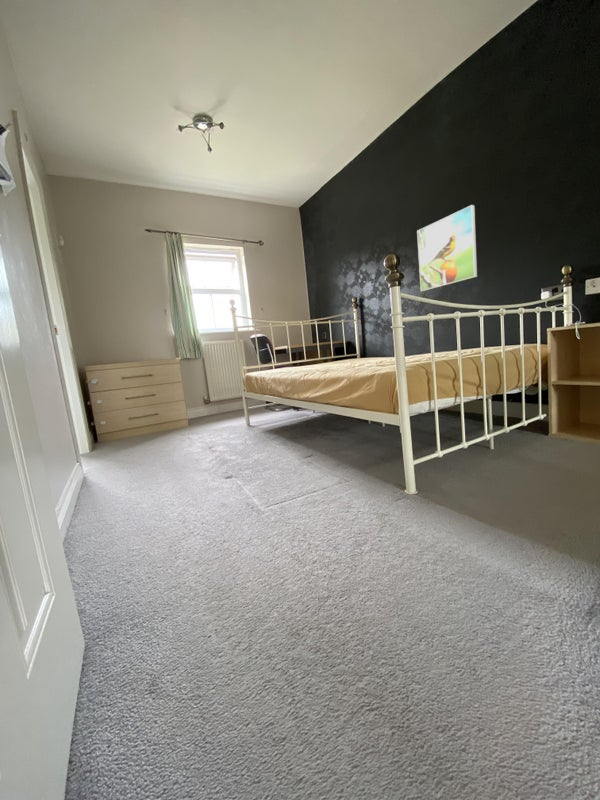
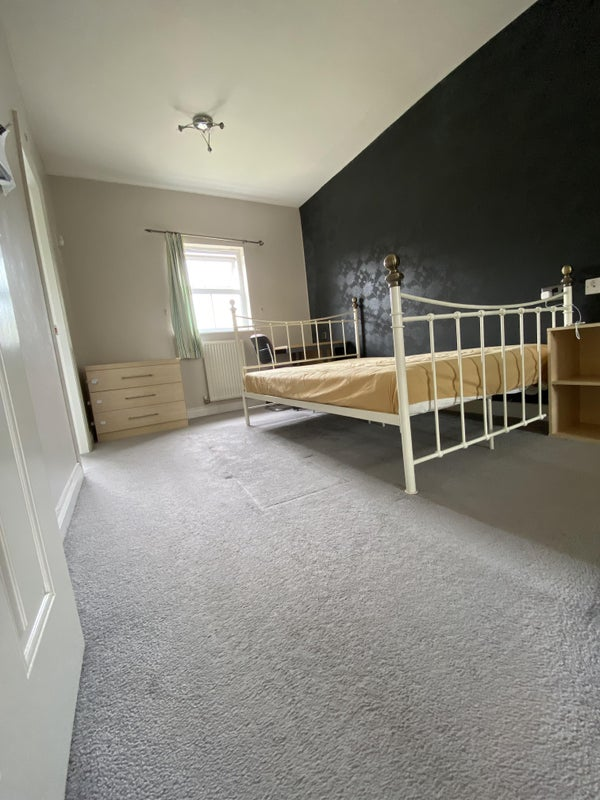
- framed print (445, 252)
